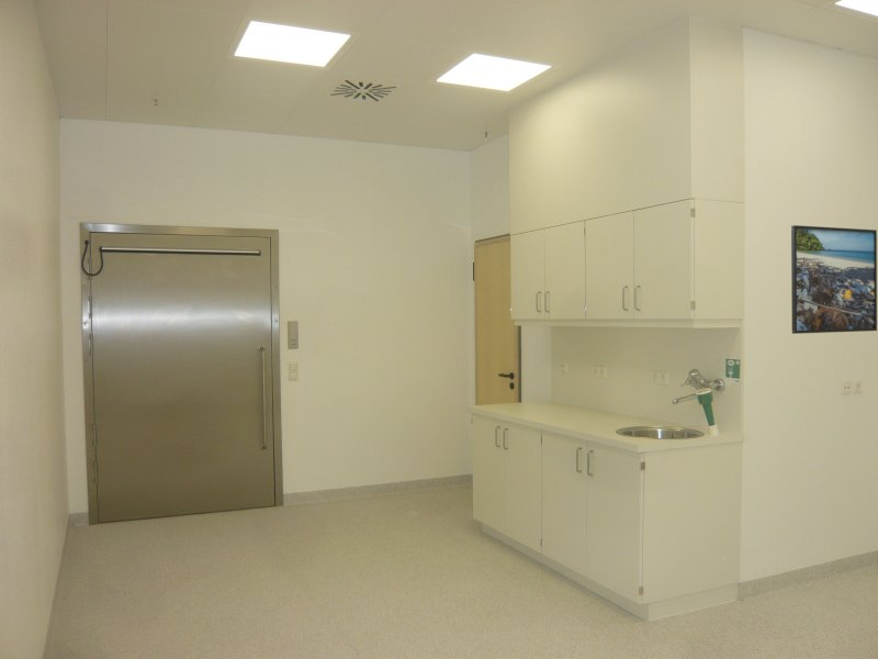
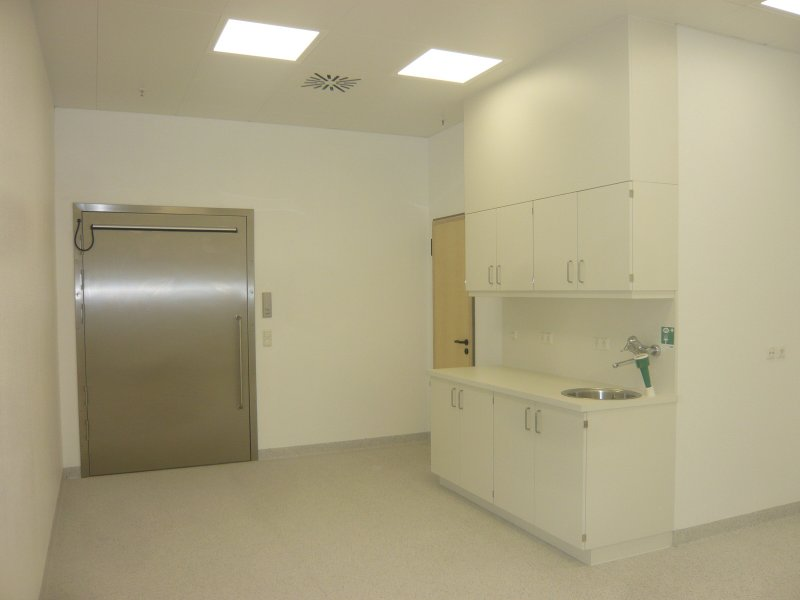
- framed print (835, 280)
